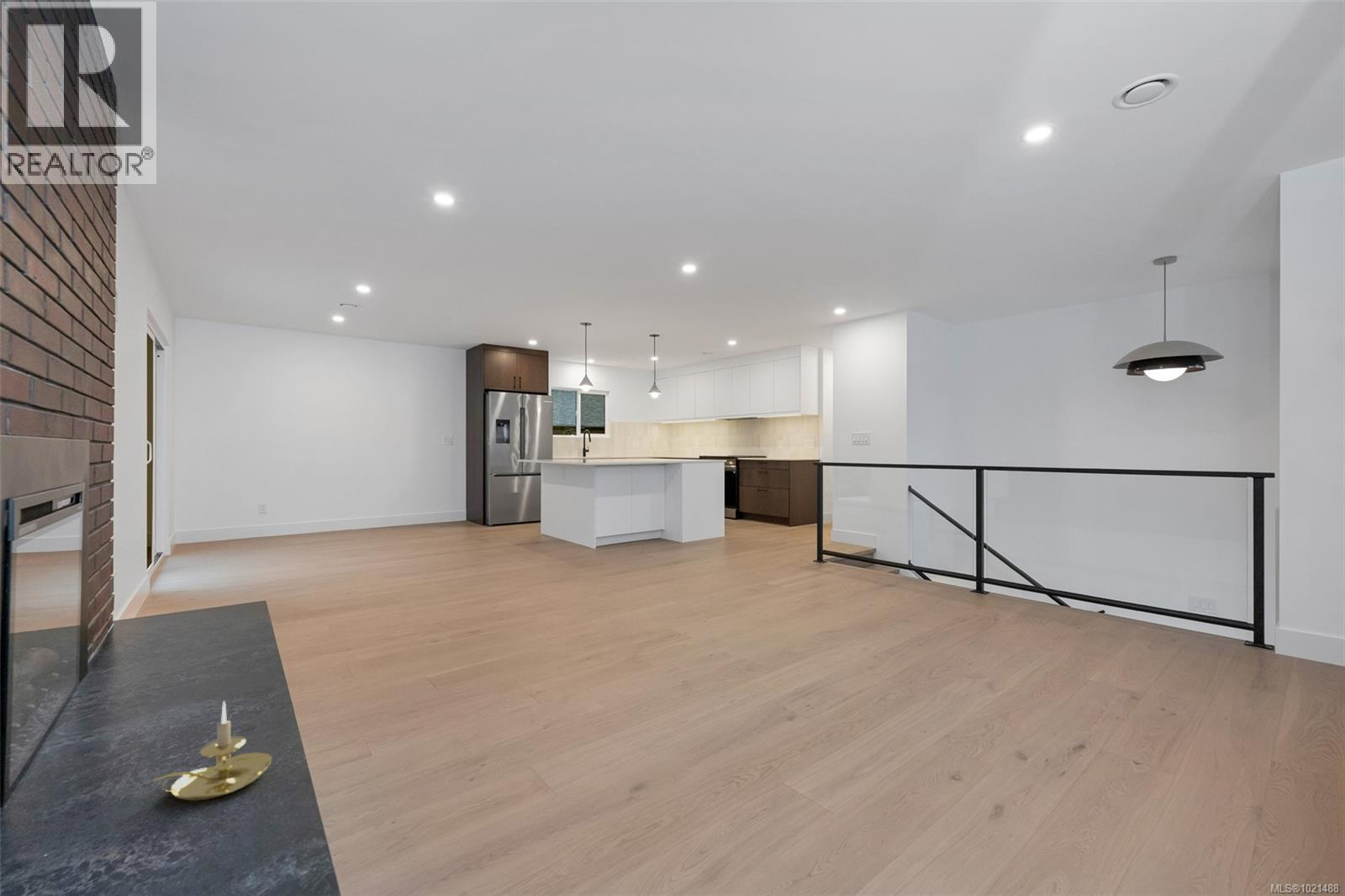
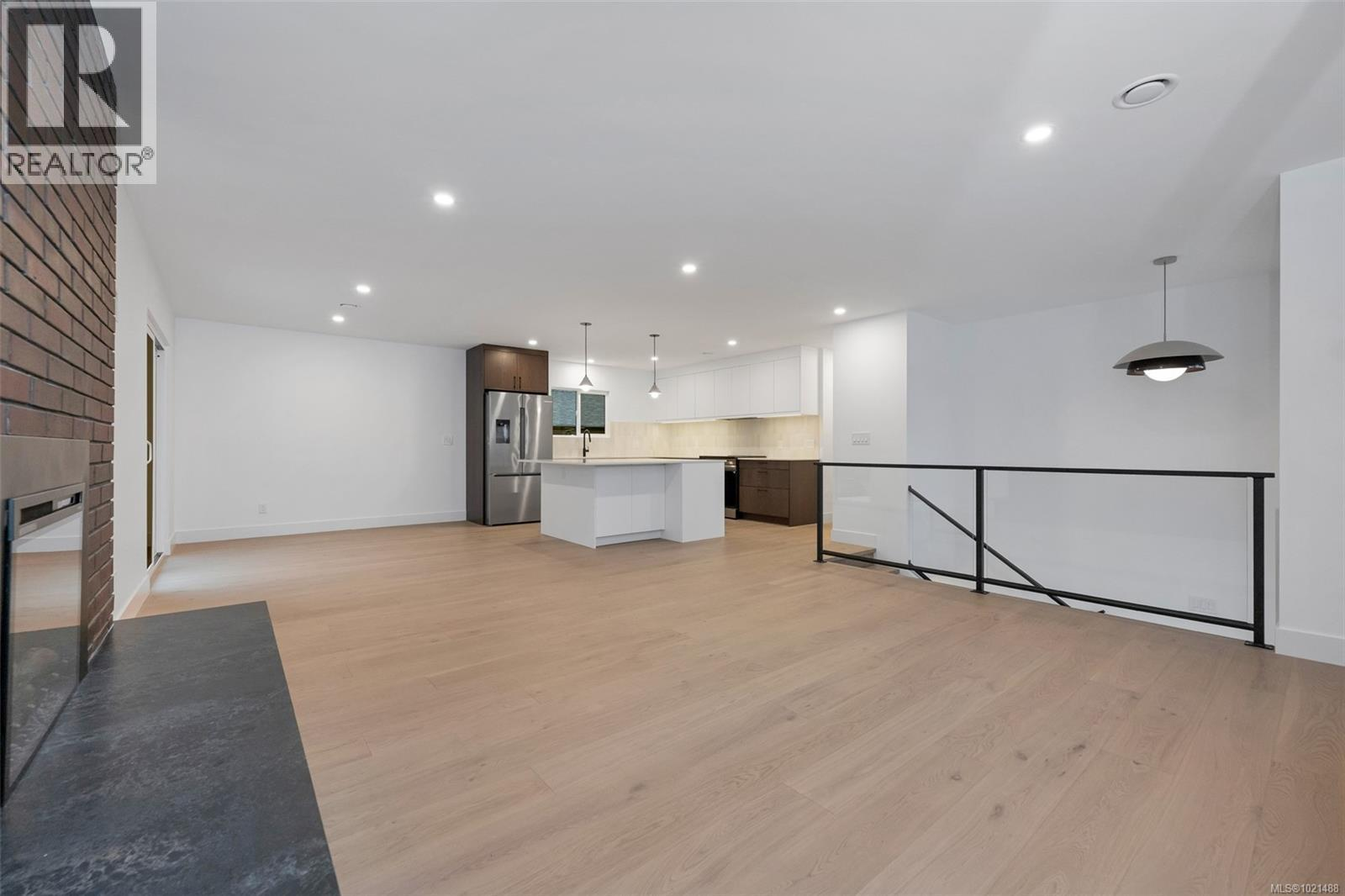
- candle holder (215, 744)
